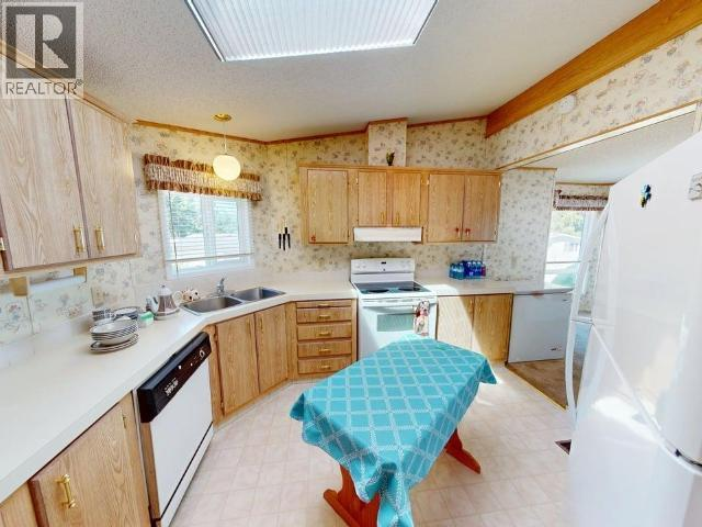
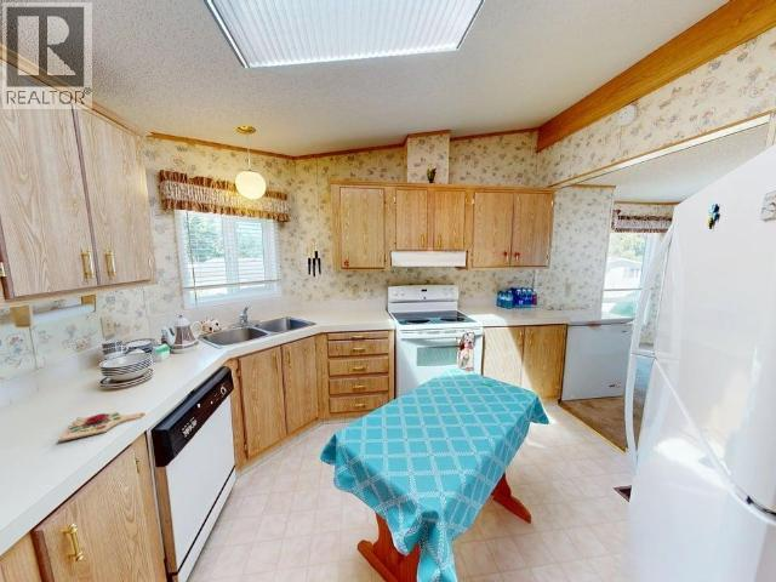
+ cutting board (108, 420)
